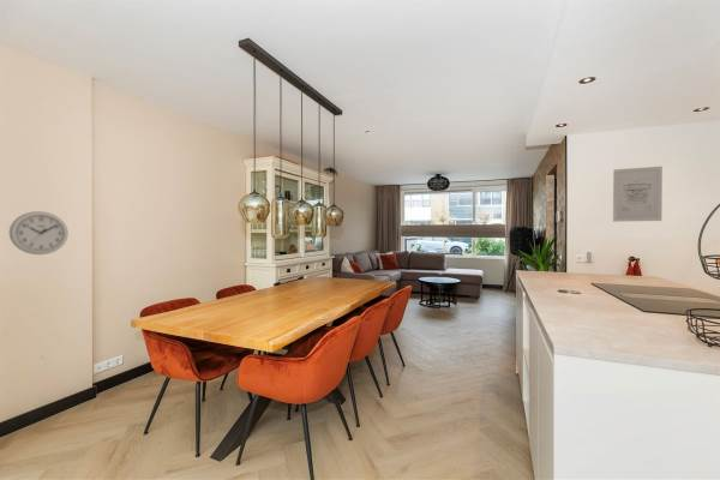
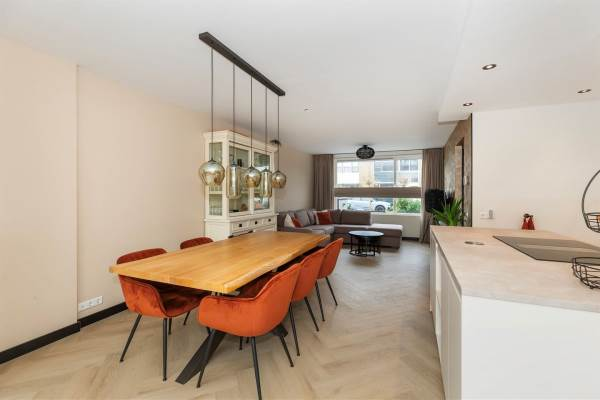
- wall clock (41, 233)
- wall art (636, 194)
